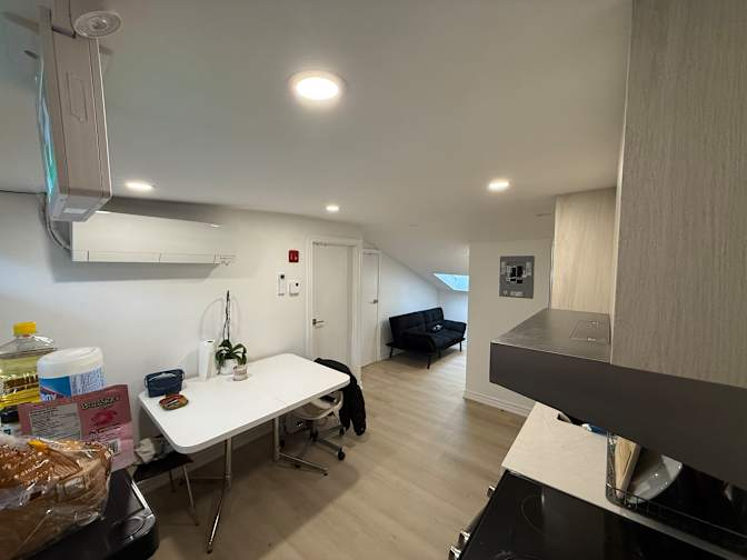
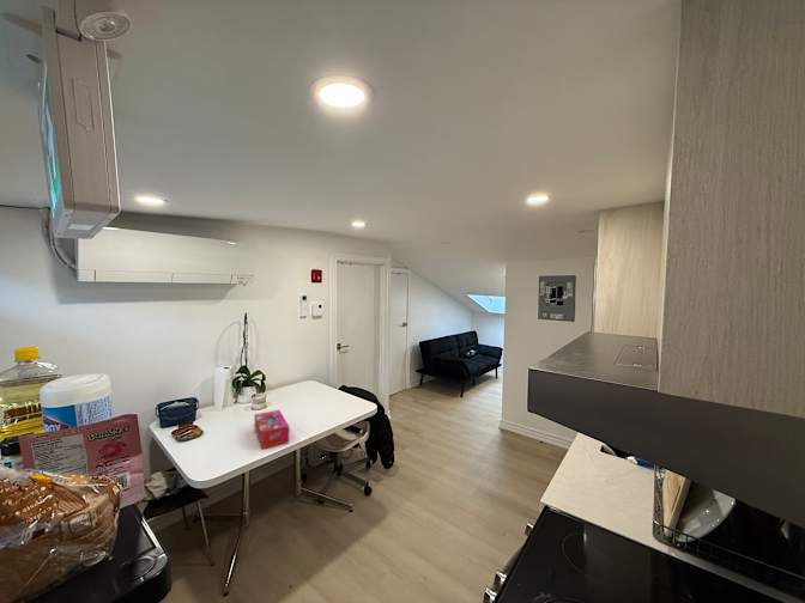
+ tissue box (271, 427)
